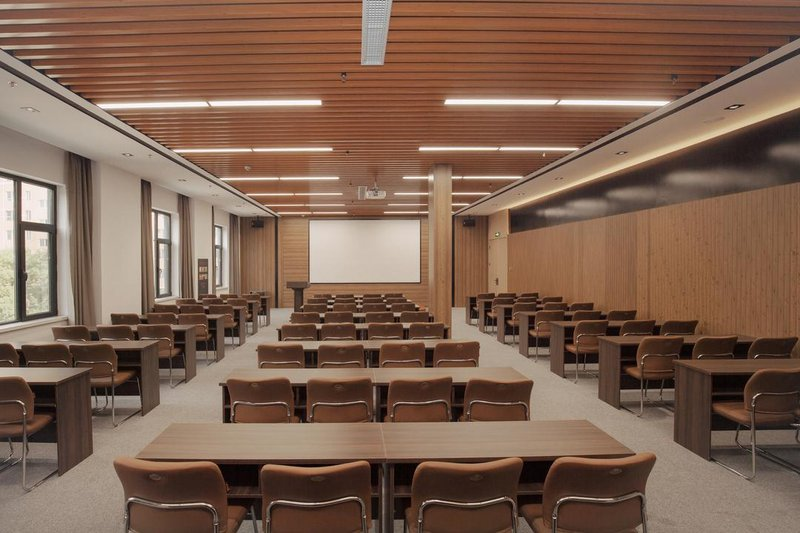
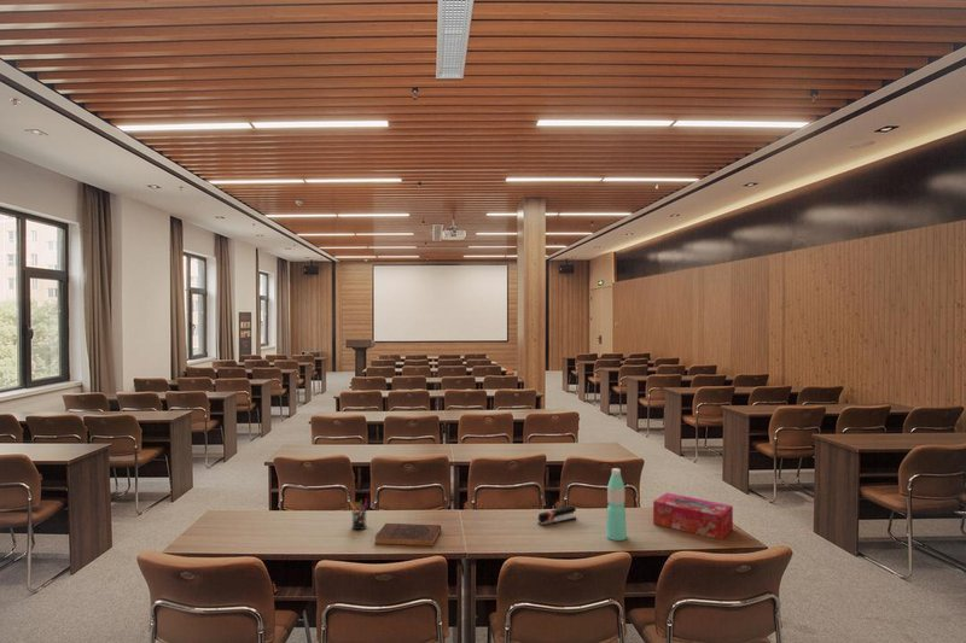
+ tissue box (692, 514)
+ pen holder (360, 512)
+ stapler (557, 515)
+ book (408, 533)
+ water bottle (616, 502)
